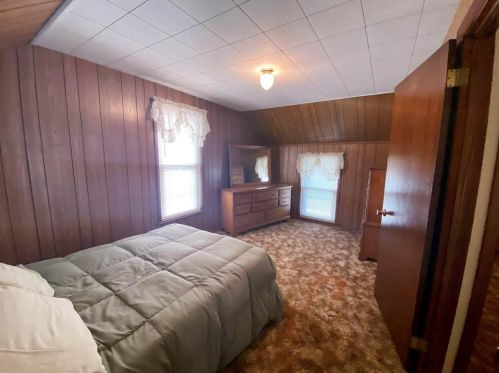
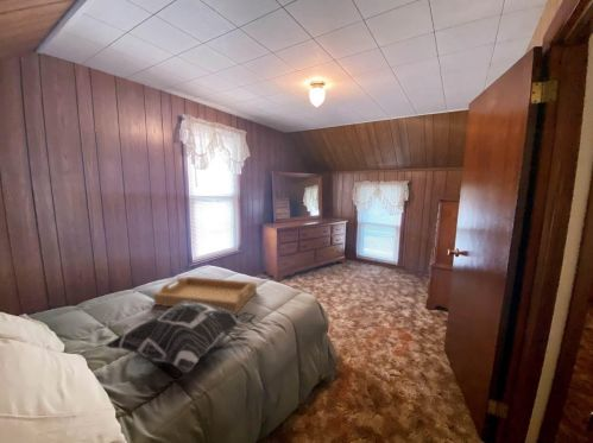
+ serving tray (208, 291)
+ decorative pillow (189, 328)
